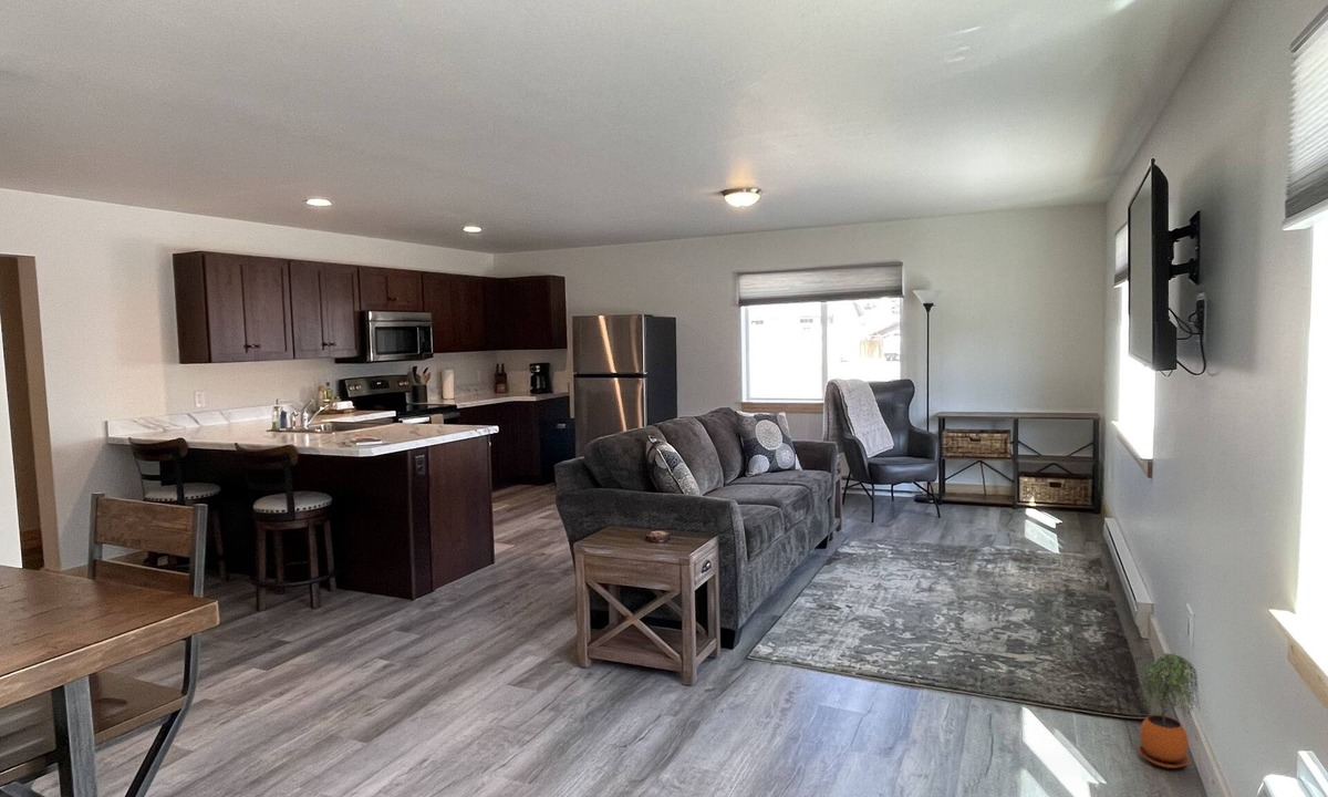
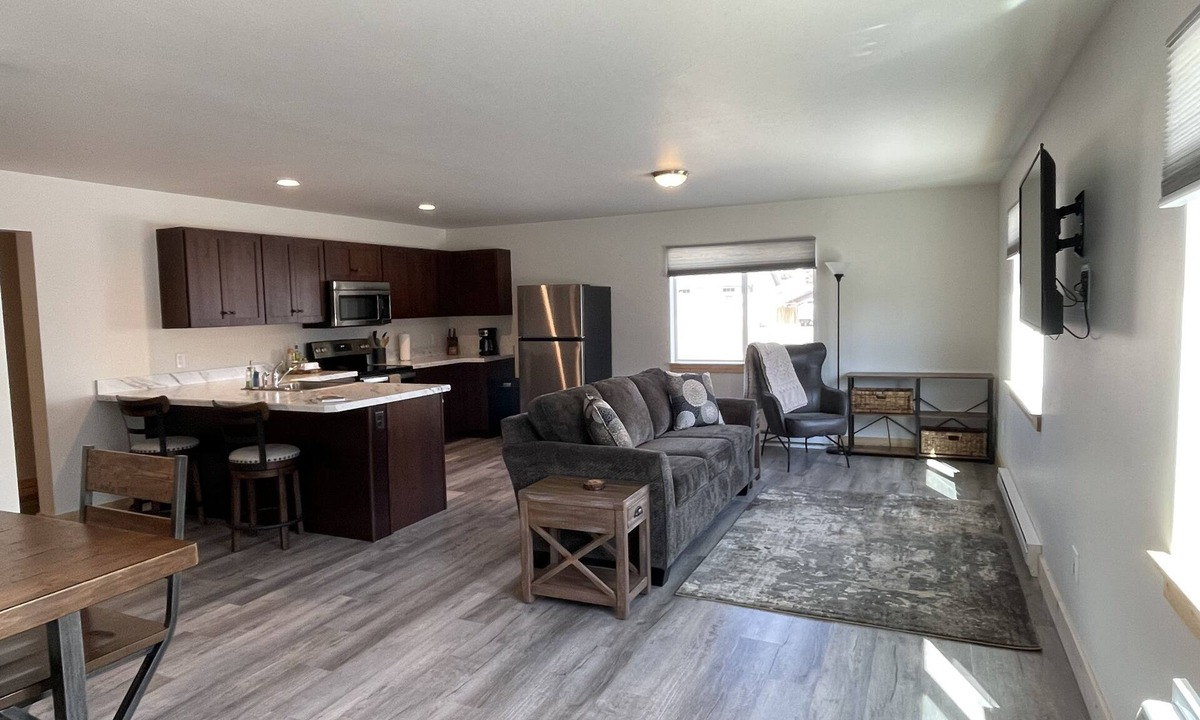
- potted plant (1168, 707)
